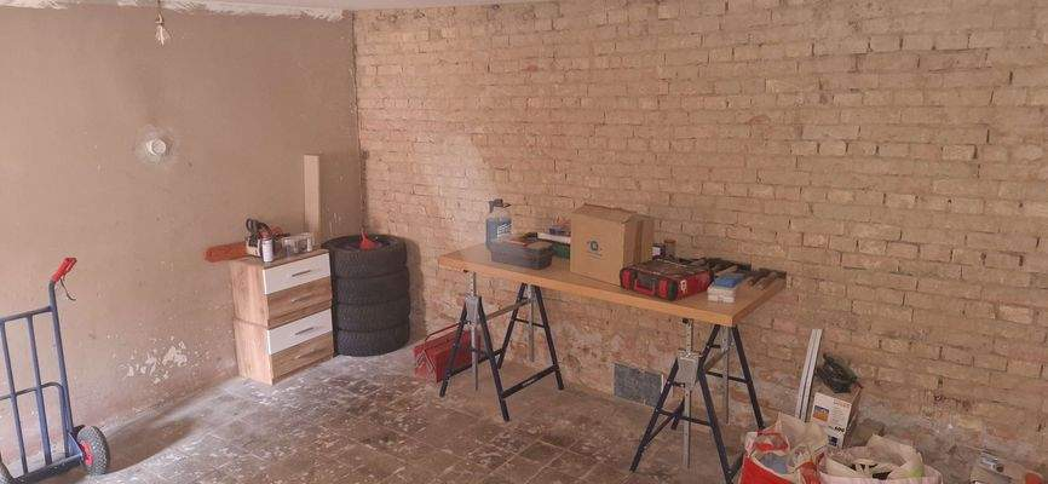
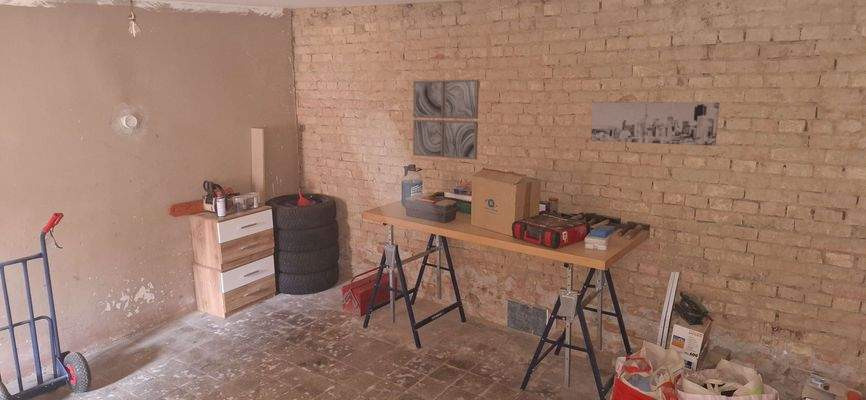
+ wall art (444, 120)
+ wall art (651, 122)
